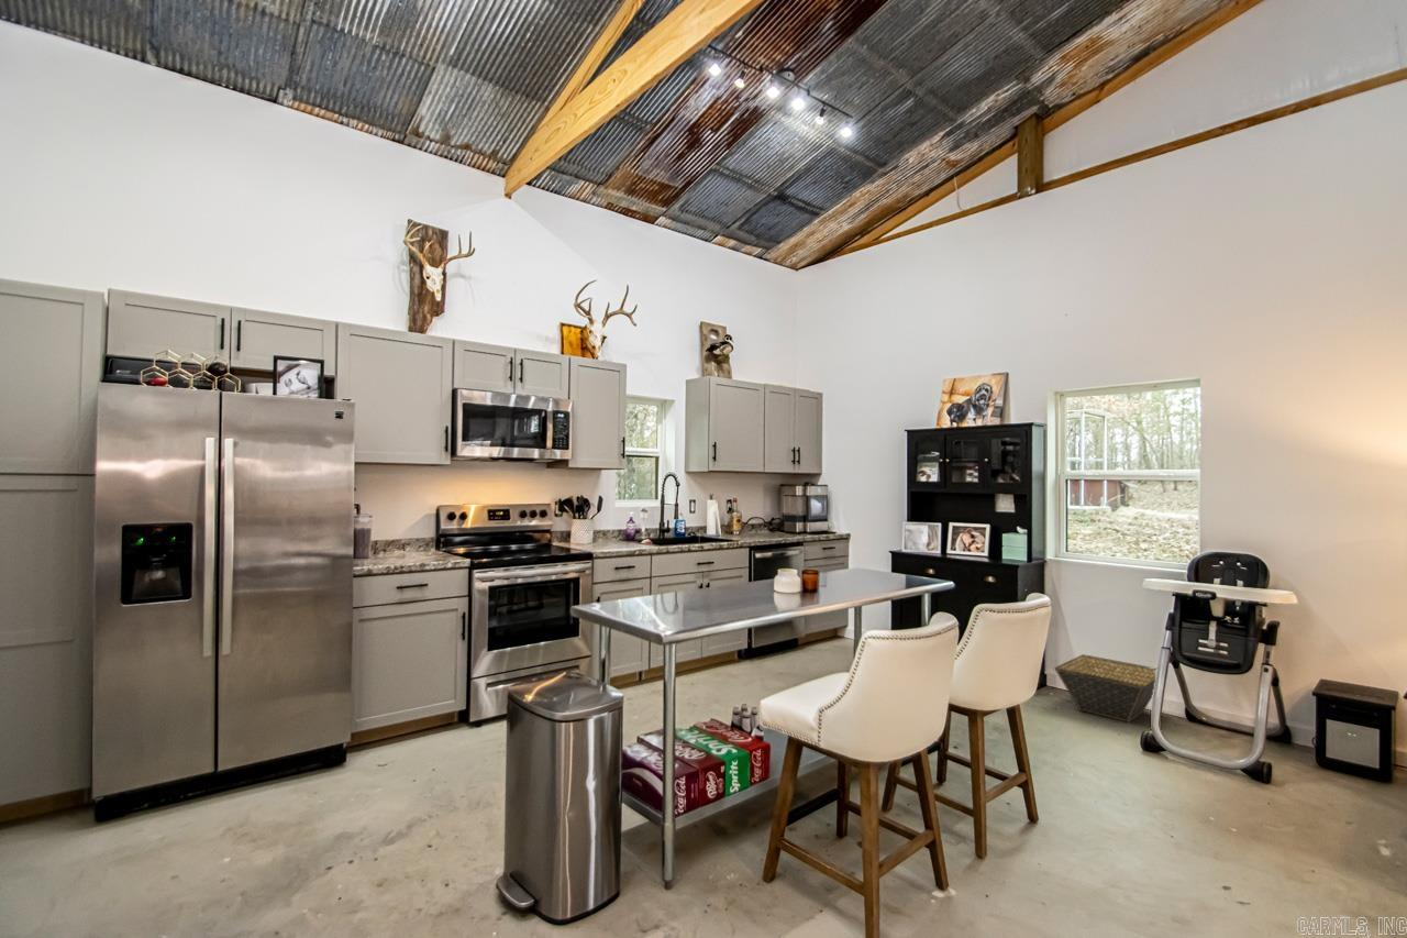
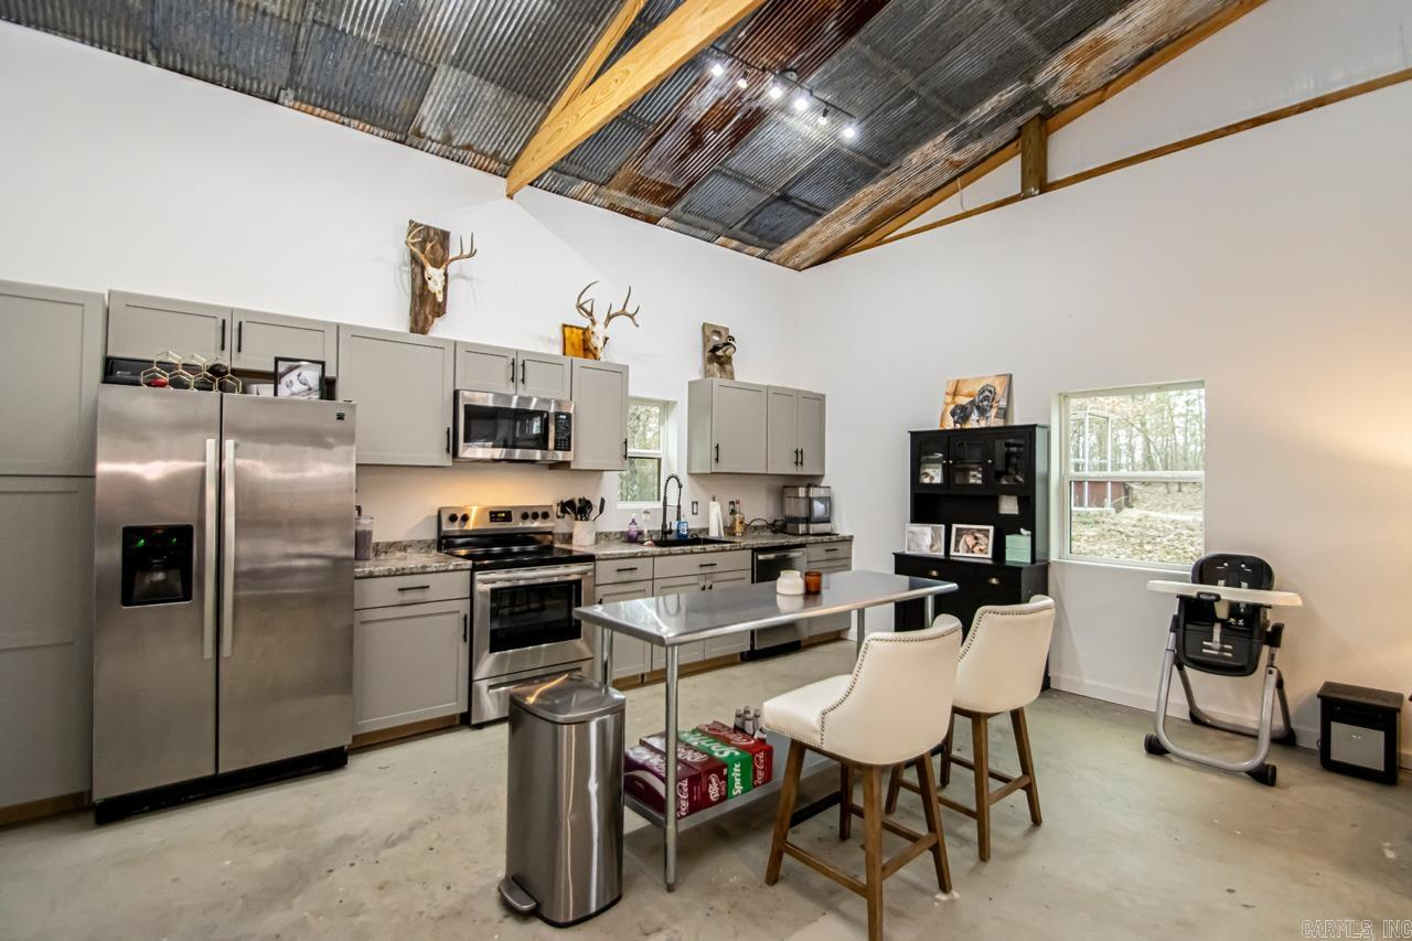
- basket (1110, 689)
